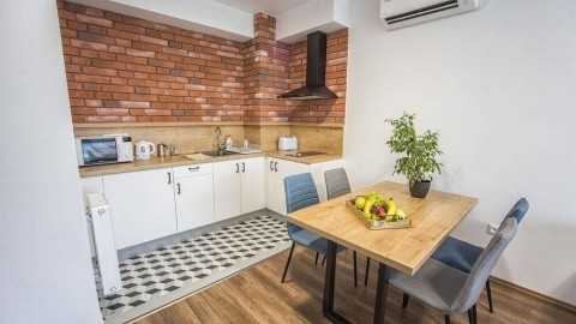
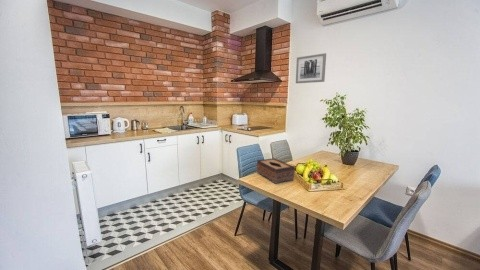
+ wall art (310, 69)
+ tissue box (274, 169)
